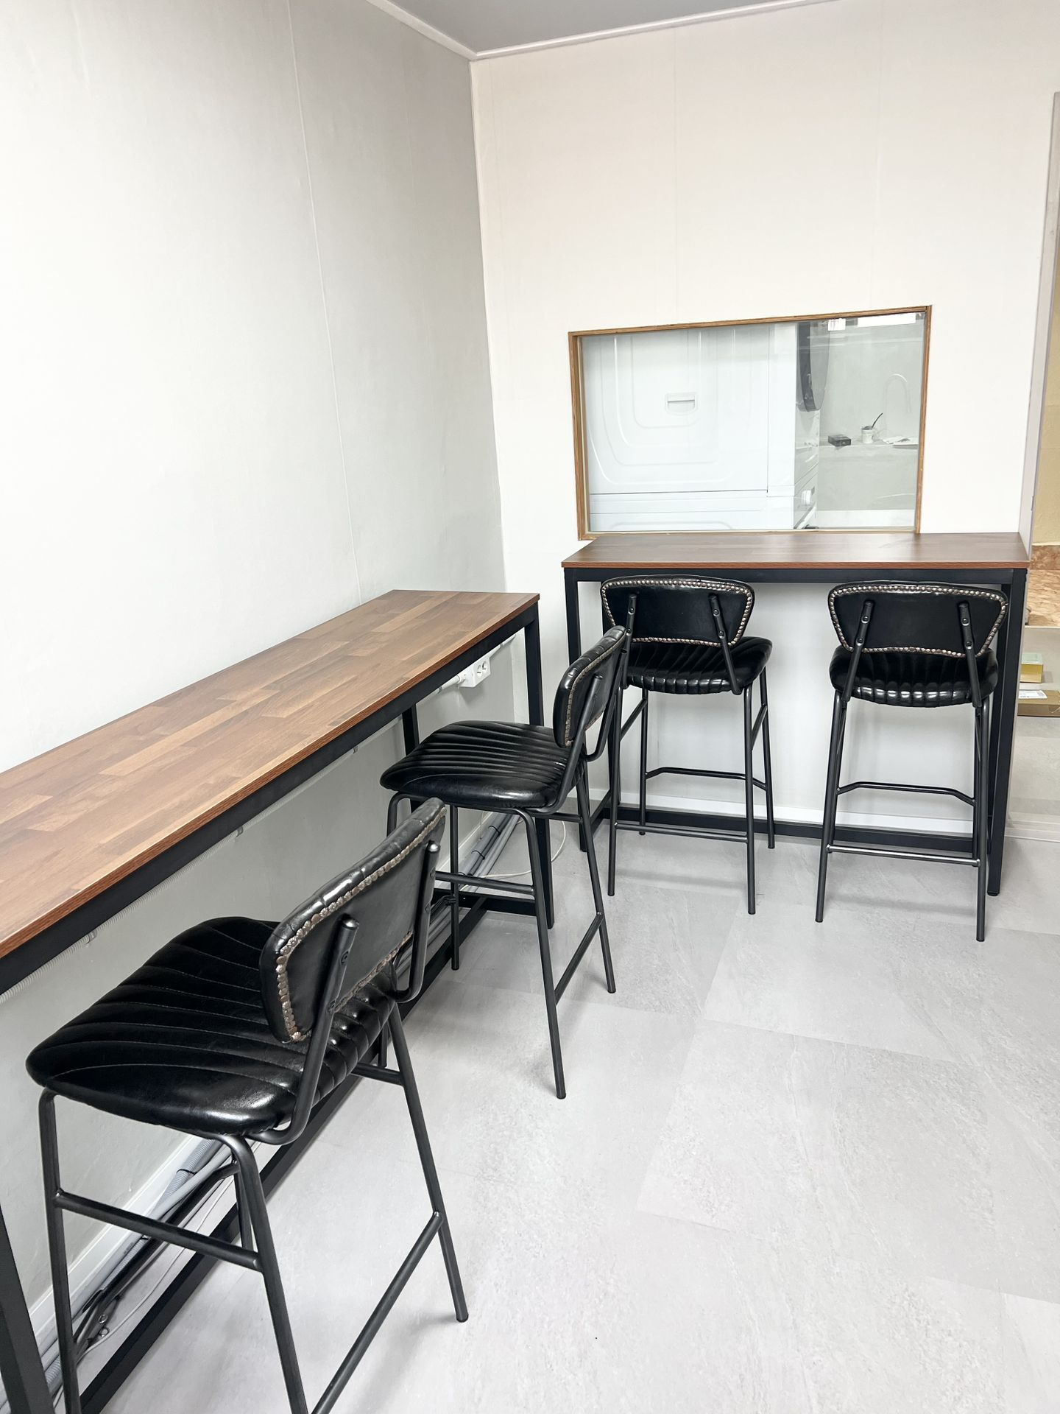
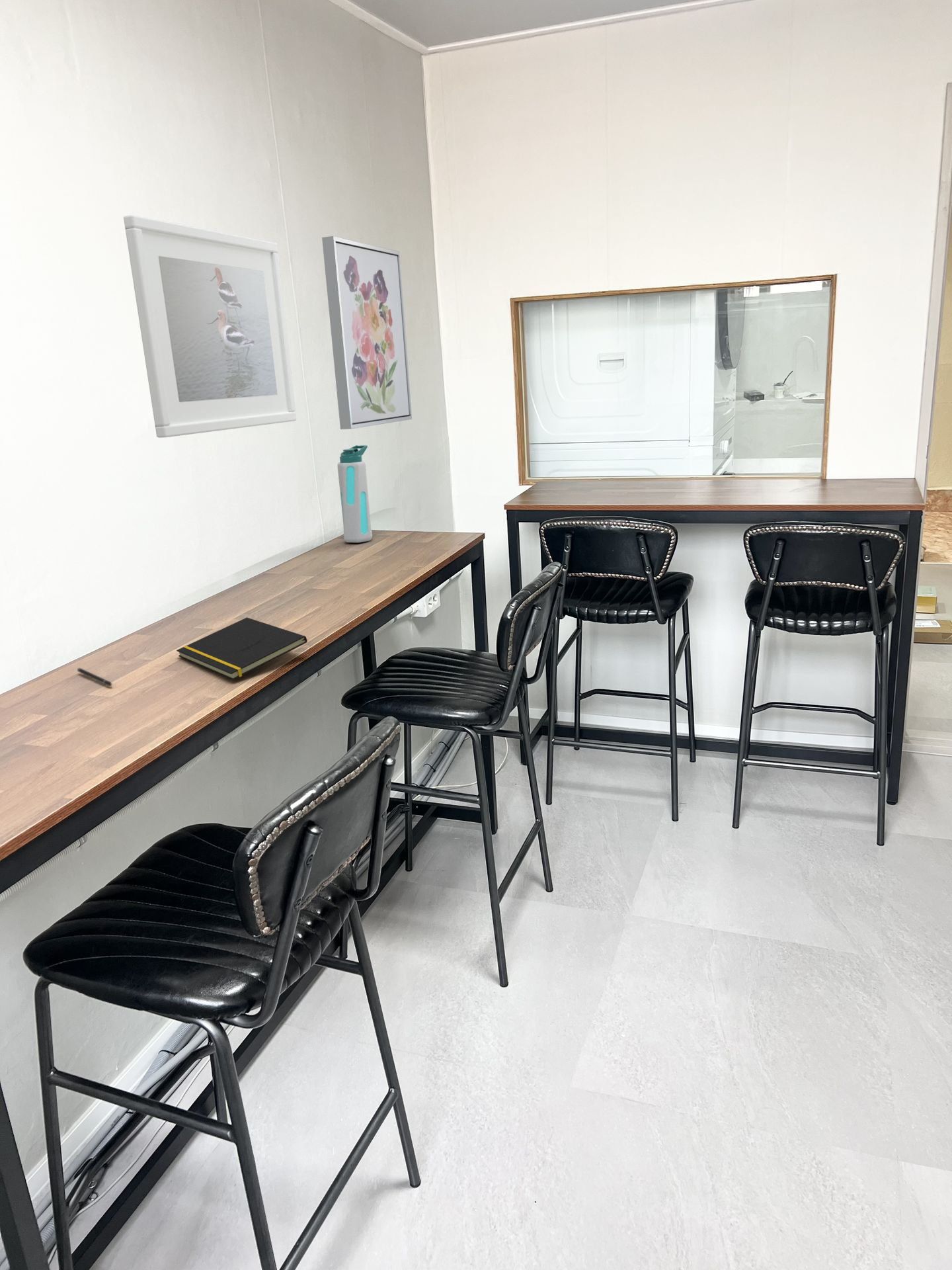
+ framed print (221, 332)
+ wall art (371, 337)
+ notepad (241, 646)
+ pen (95, 677)
+ water bottle (355, 494)
